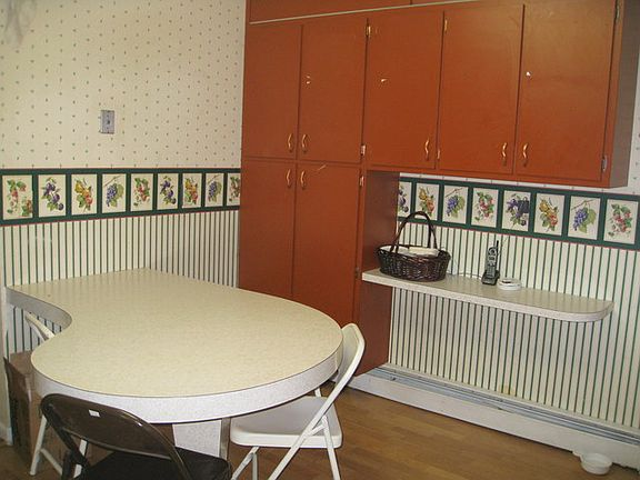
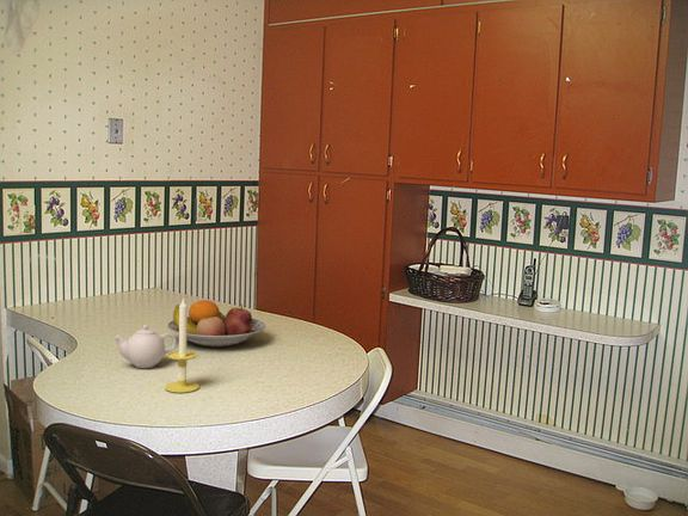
+ candle (183, 342)
+ teapot (145, 345)
+ fruit bowl (216, 320)
